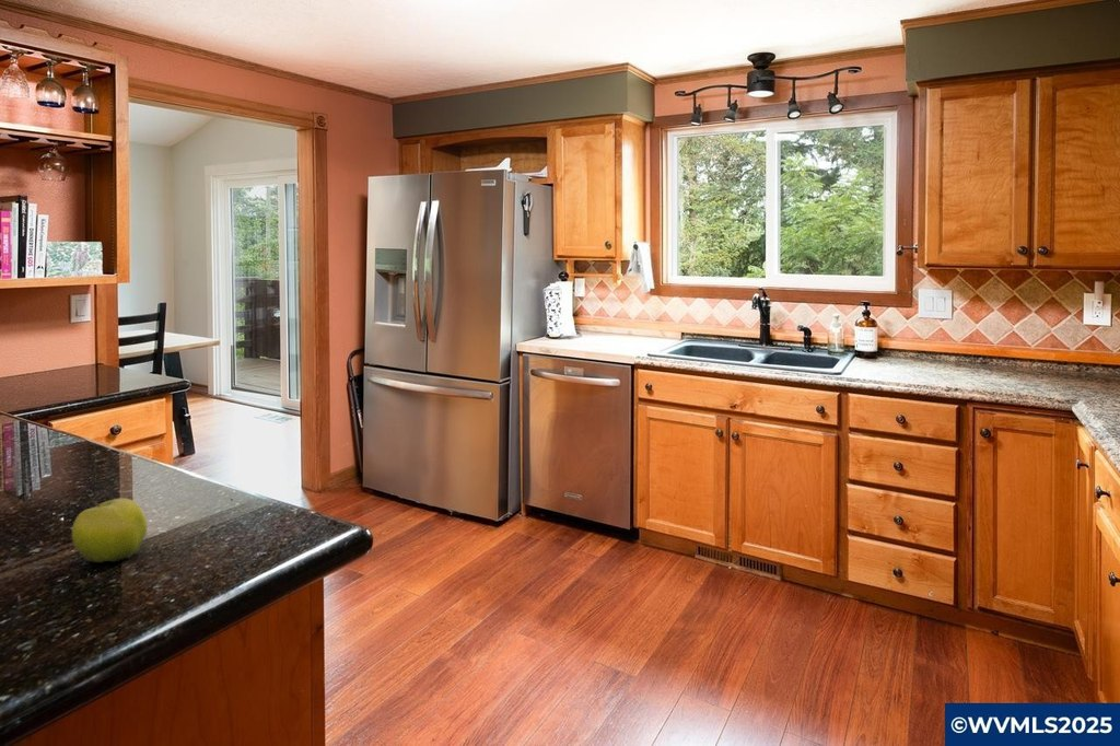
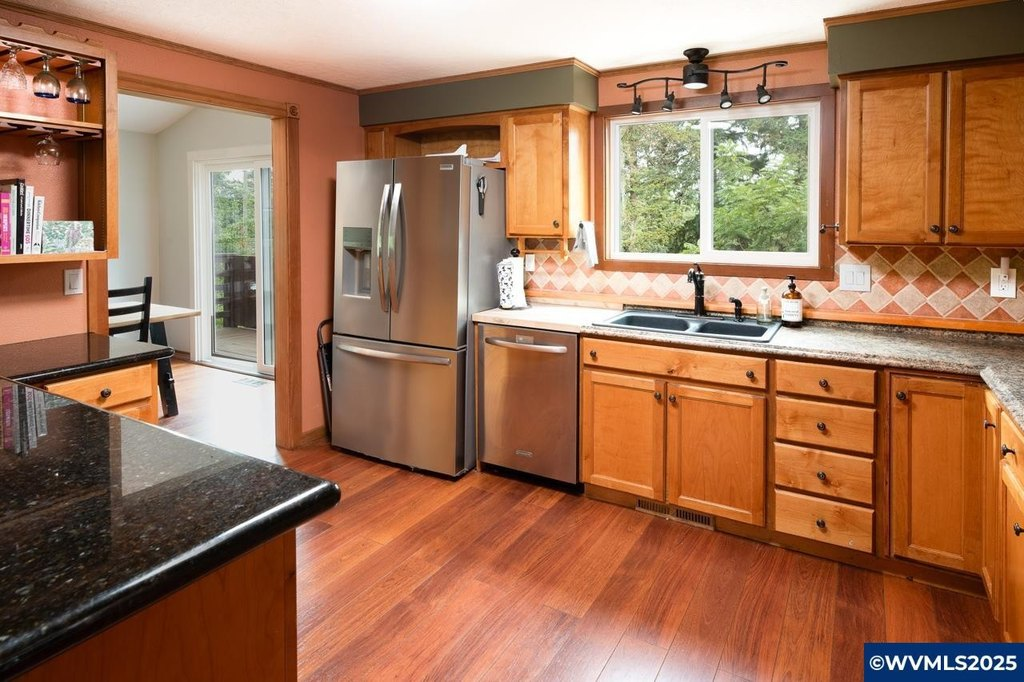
- fruit (109, 528)
